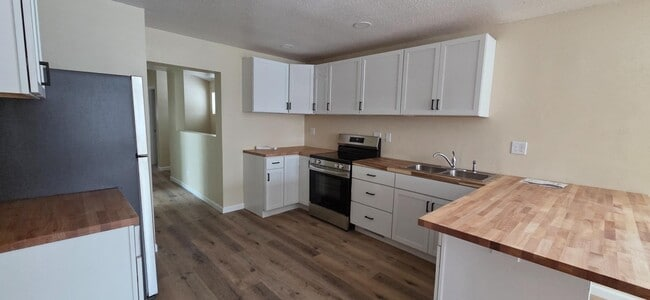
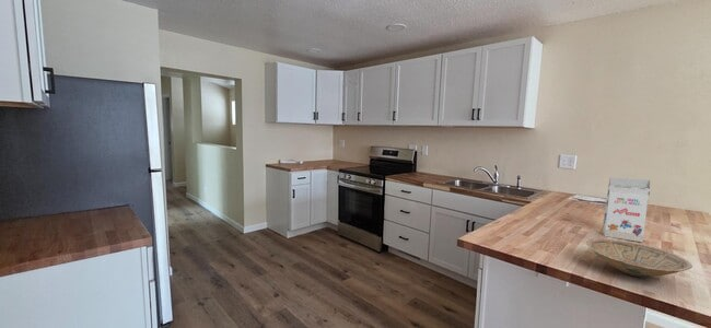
+ gift box (625, 208)
+ bowl (632, 261)
